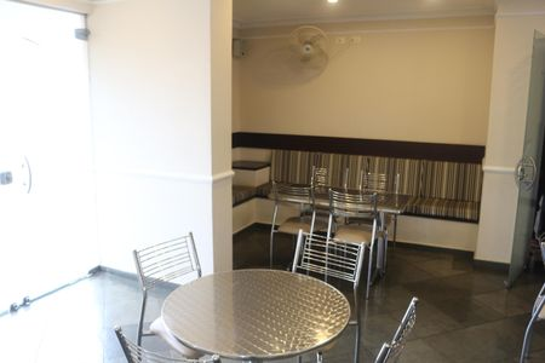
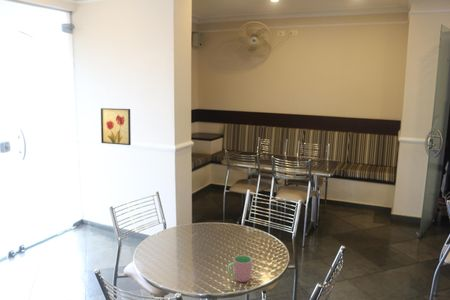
+ wall art (116, 126)
+ cup (239, 269)
